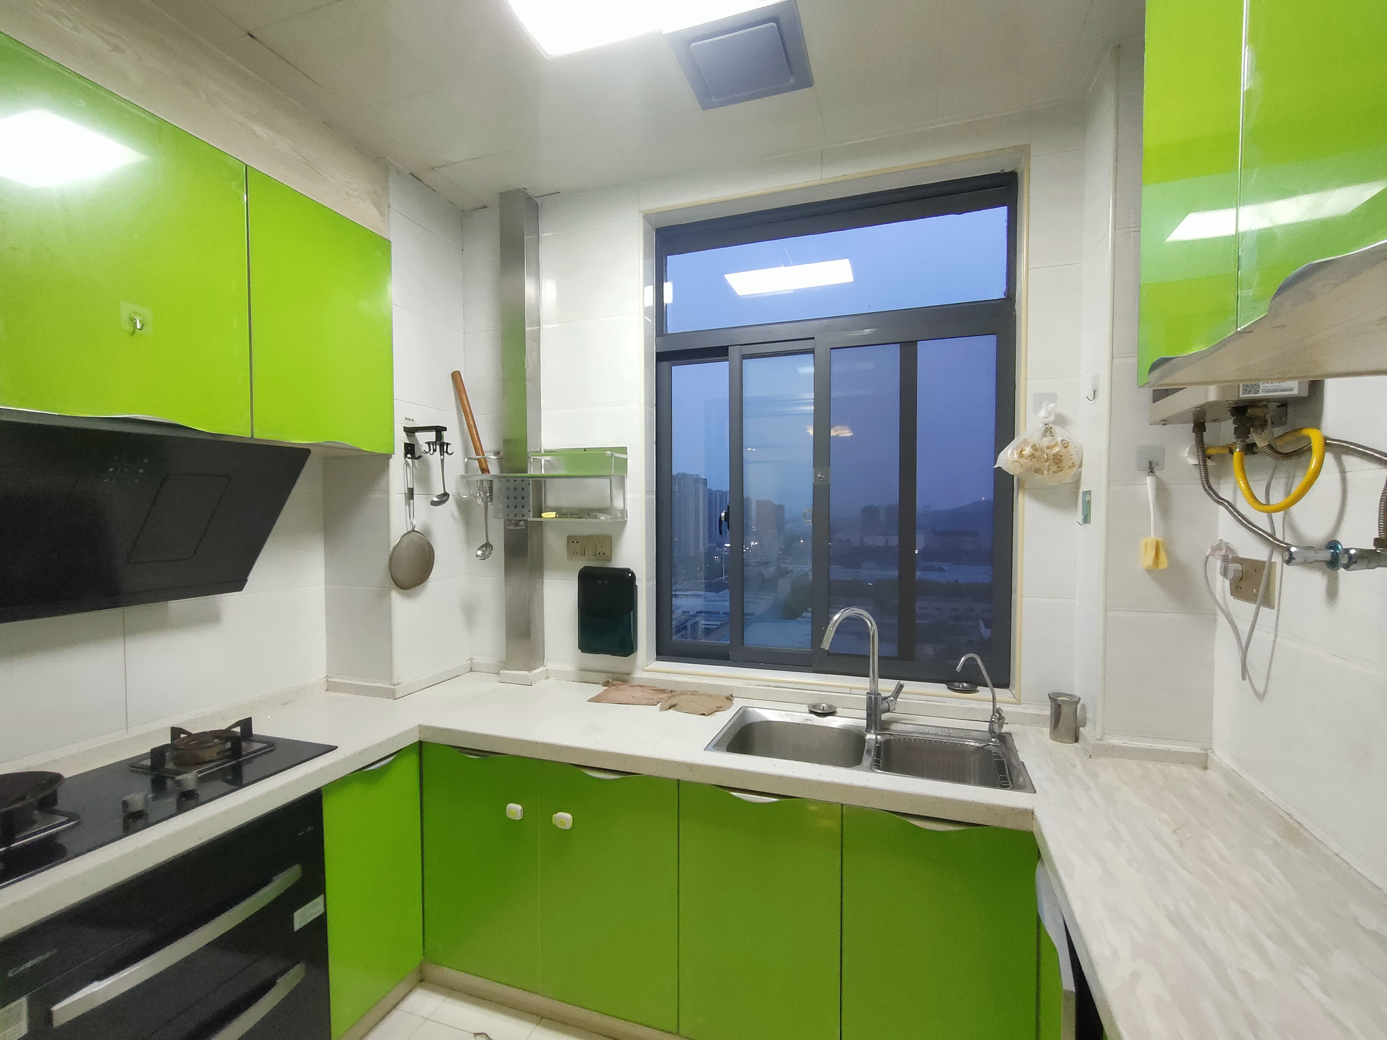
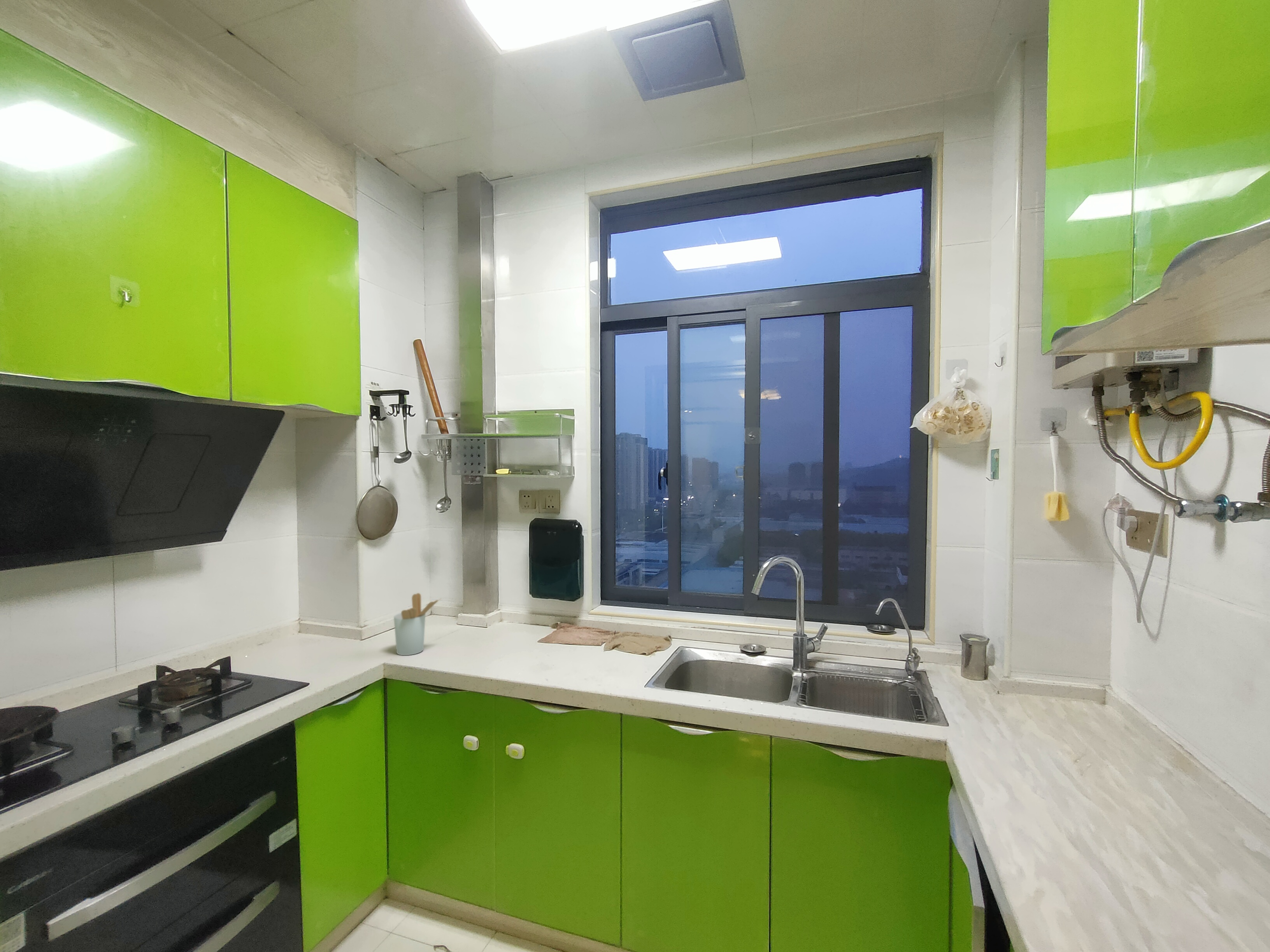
+ utensil holder (417, 624)
